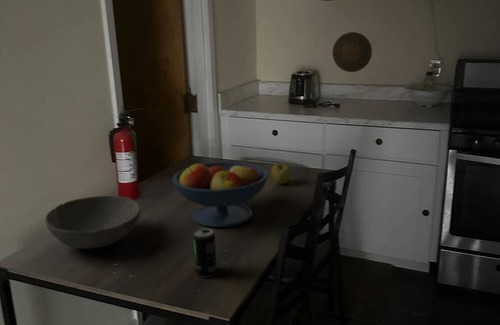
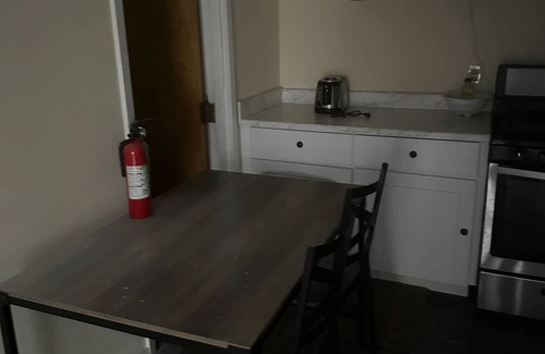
- beverage can (205, 252)
- bowl (95, 225)
- fruit bowl (221, 188)
- decorative plate (351, 52)
- apple (281, 173)
